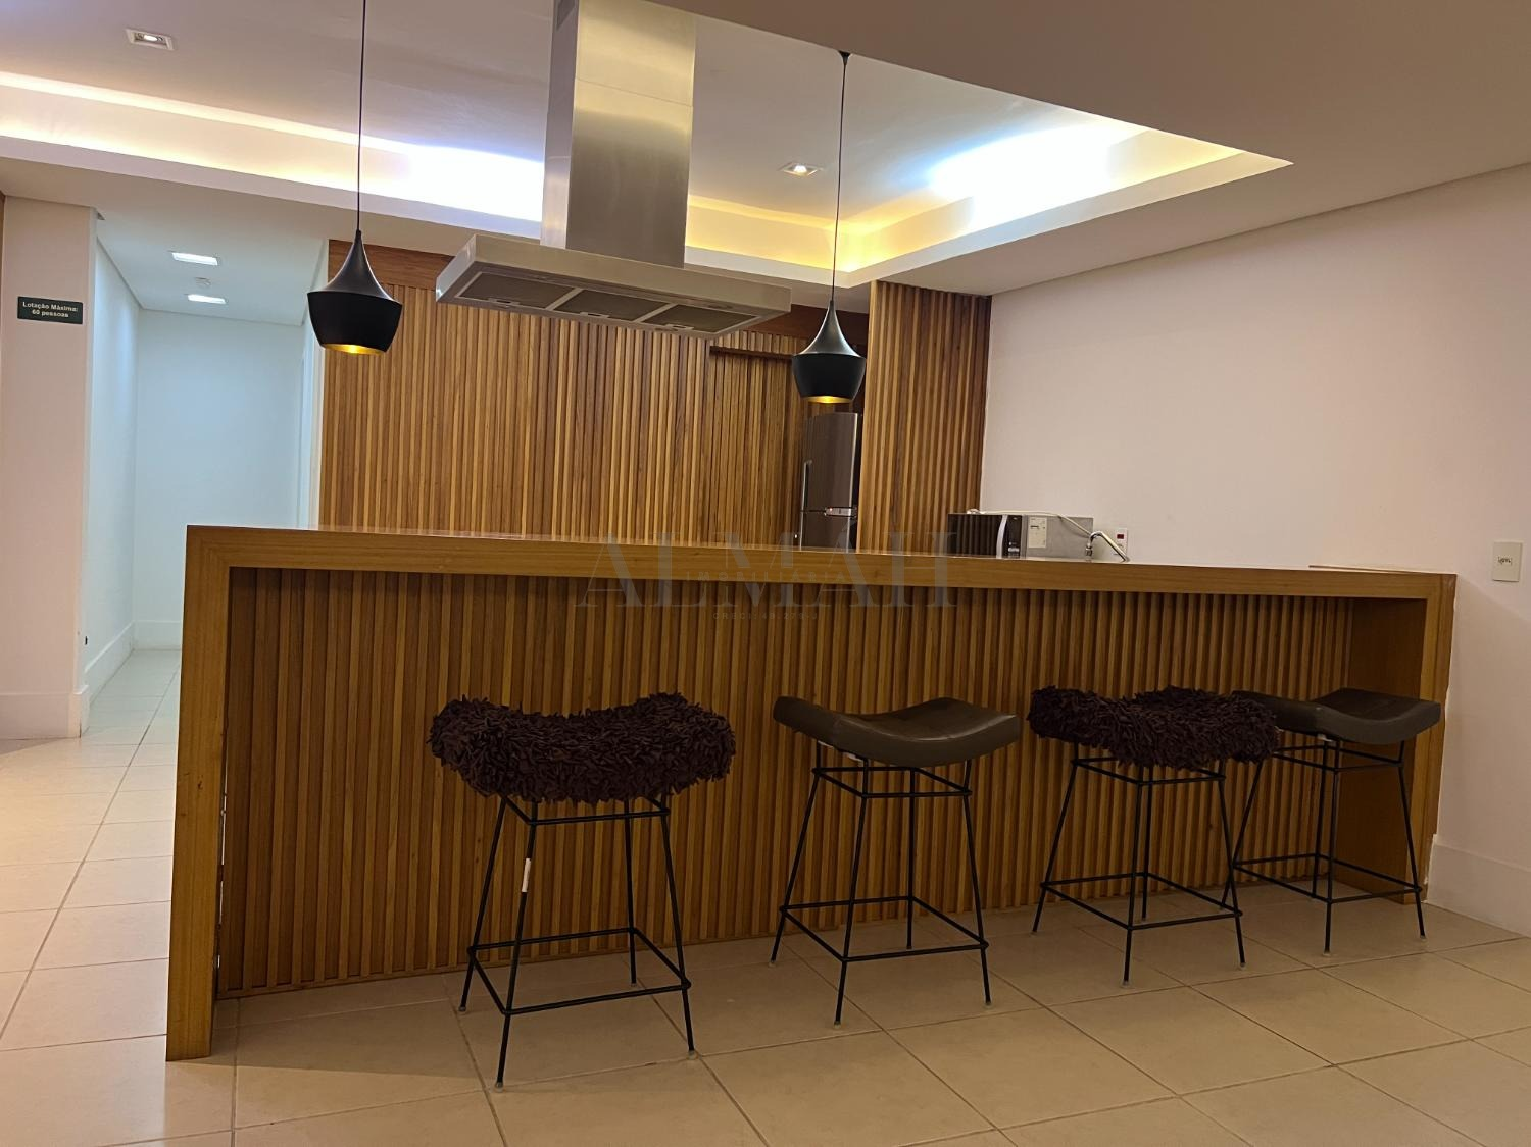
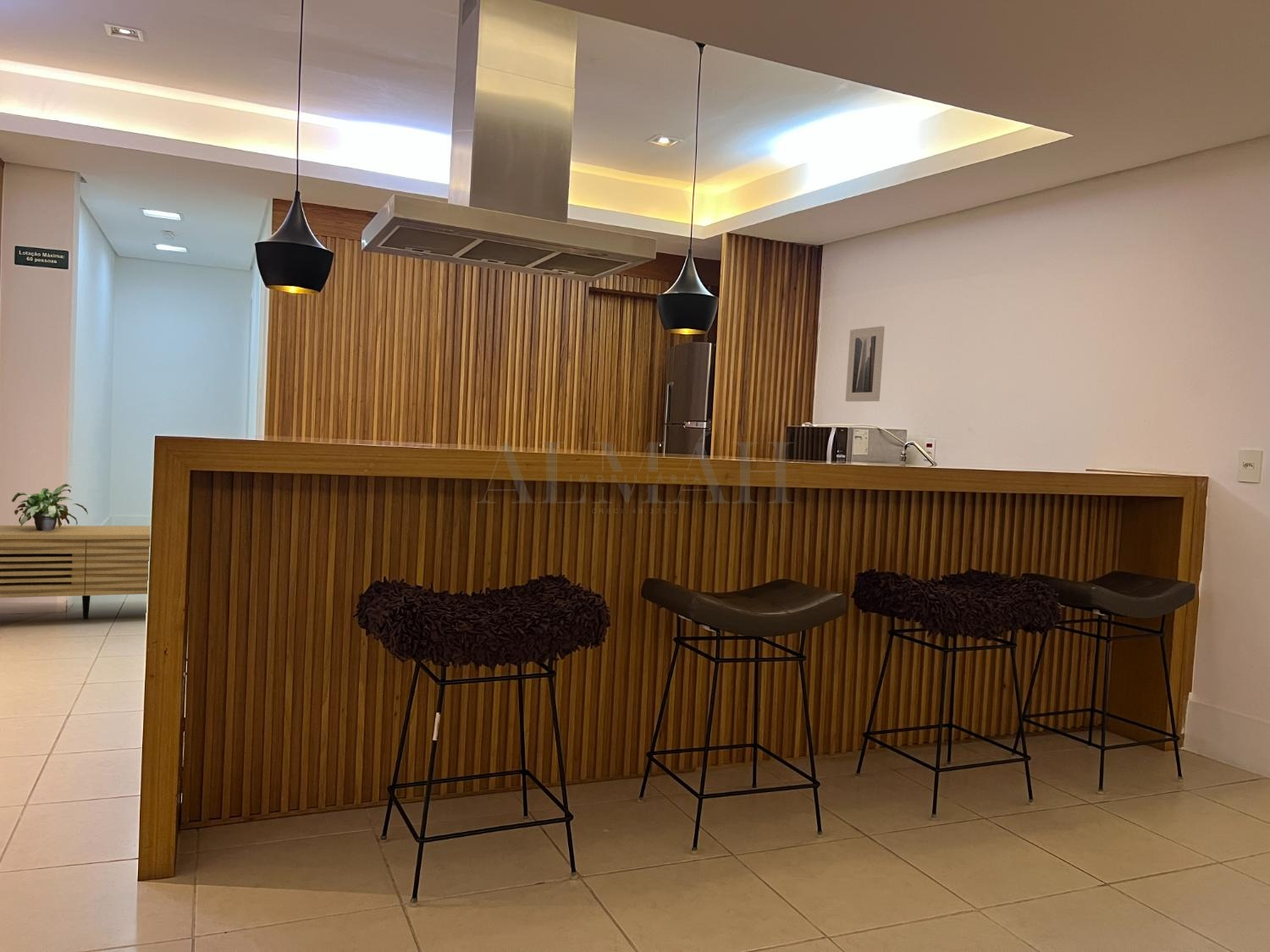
+ potted plant (48, 506)
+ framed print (864, 365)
+ sideboard (86, 574)
